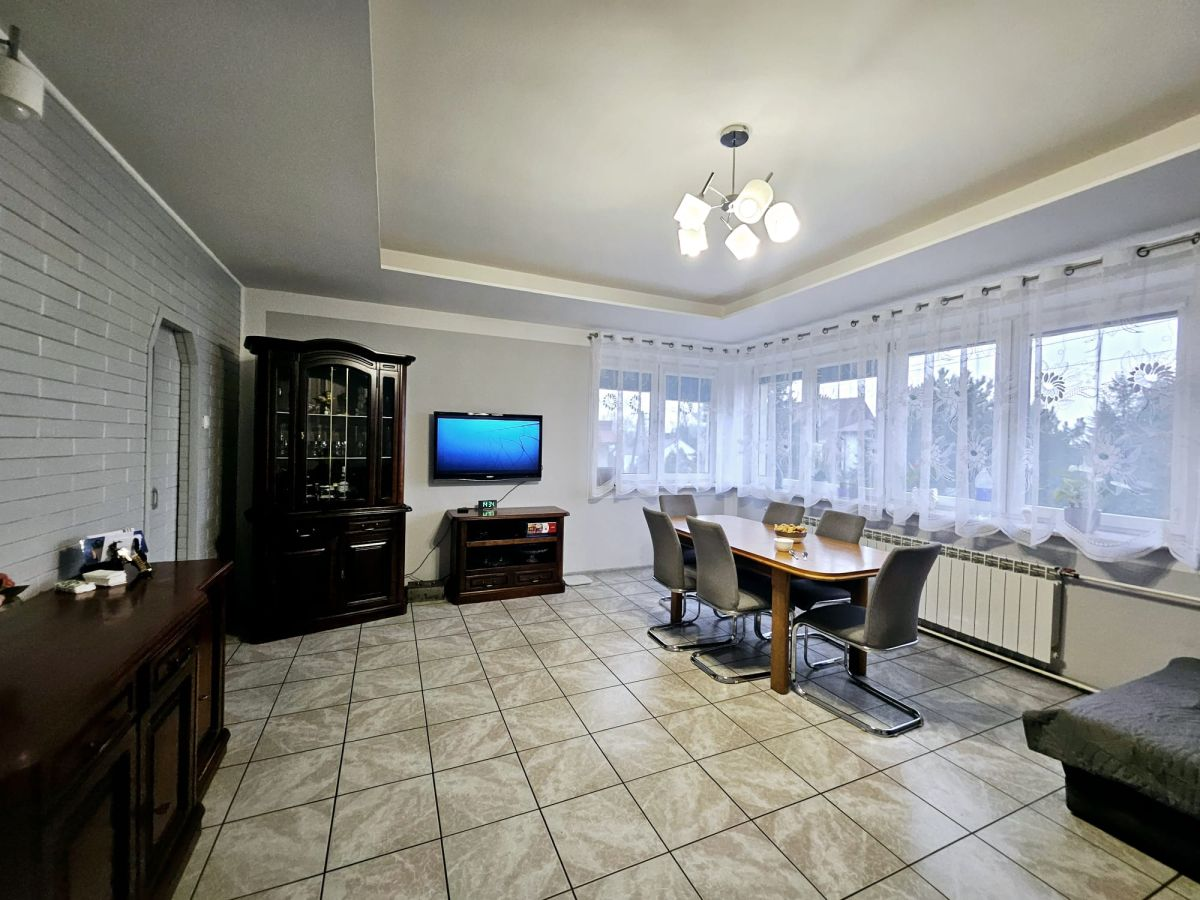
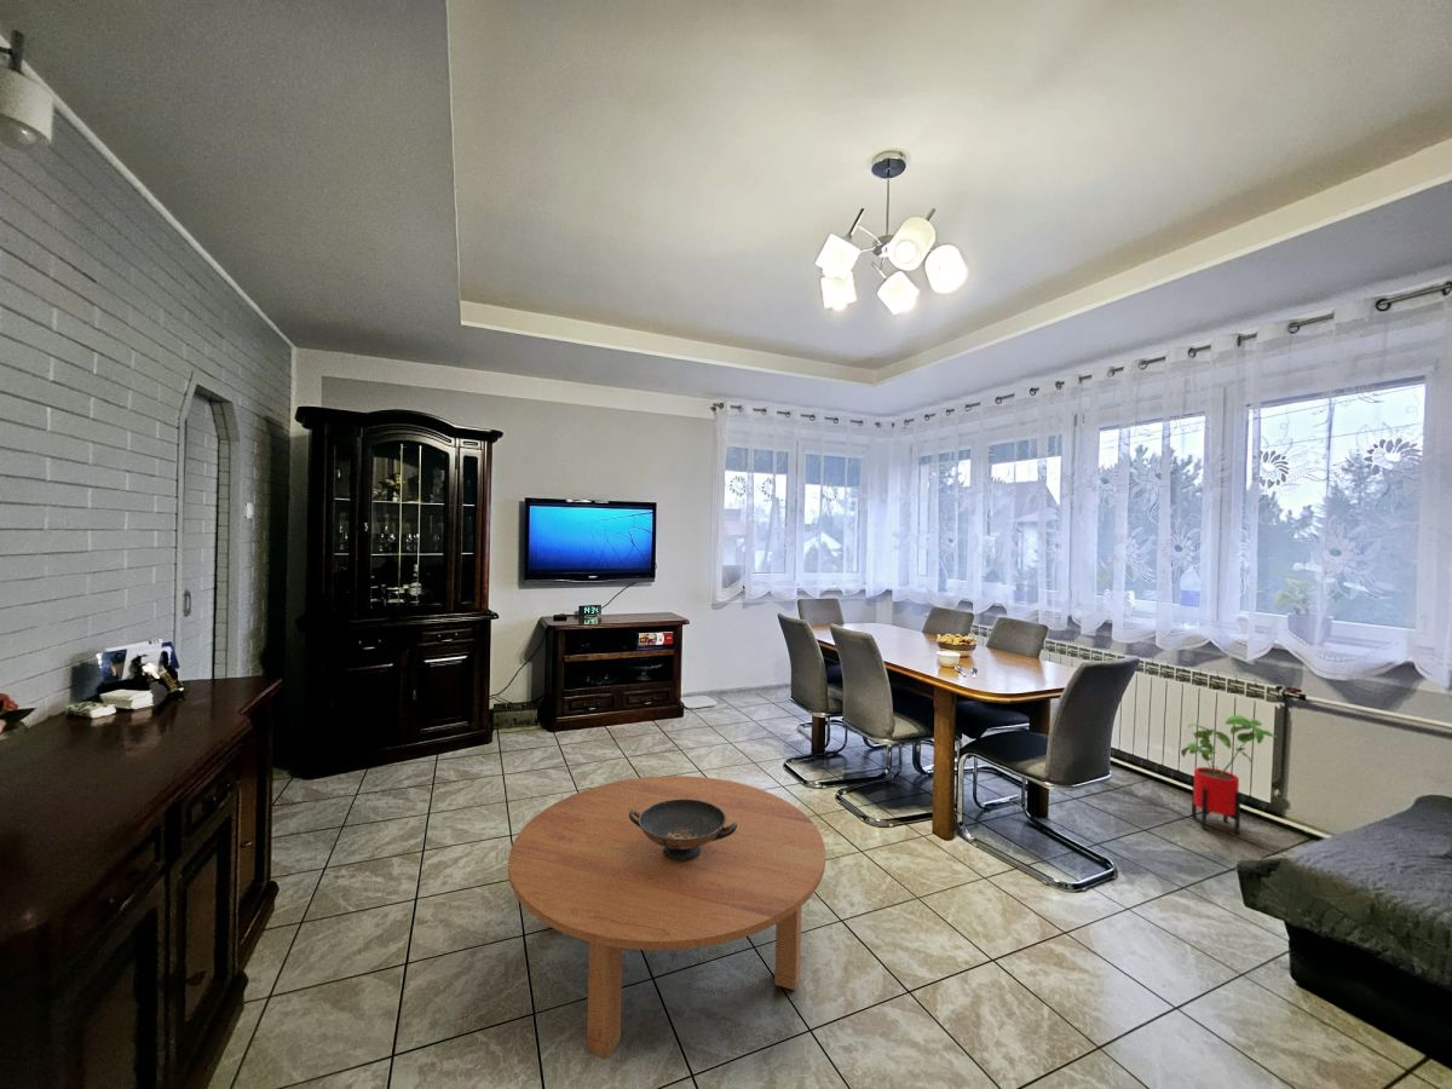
+ decorative bowl (681, 832)
+ coffee table (669, 892)
+ house plant (1220, 770)
